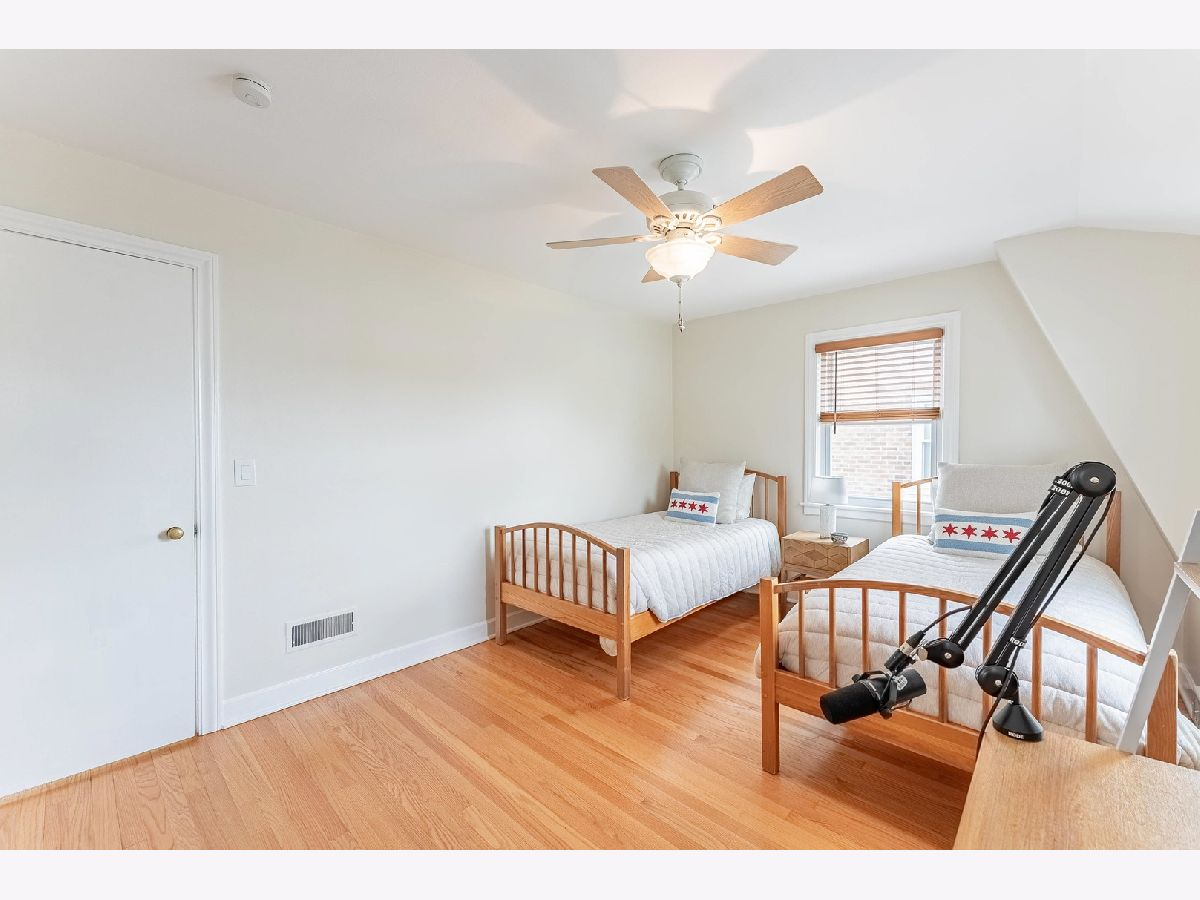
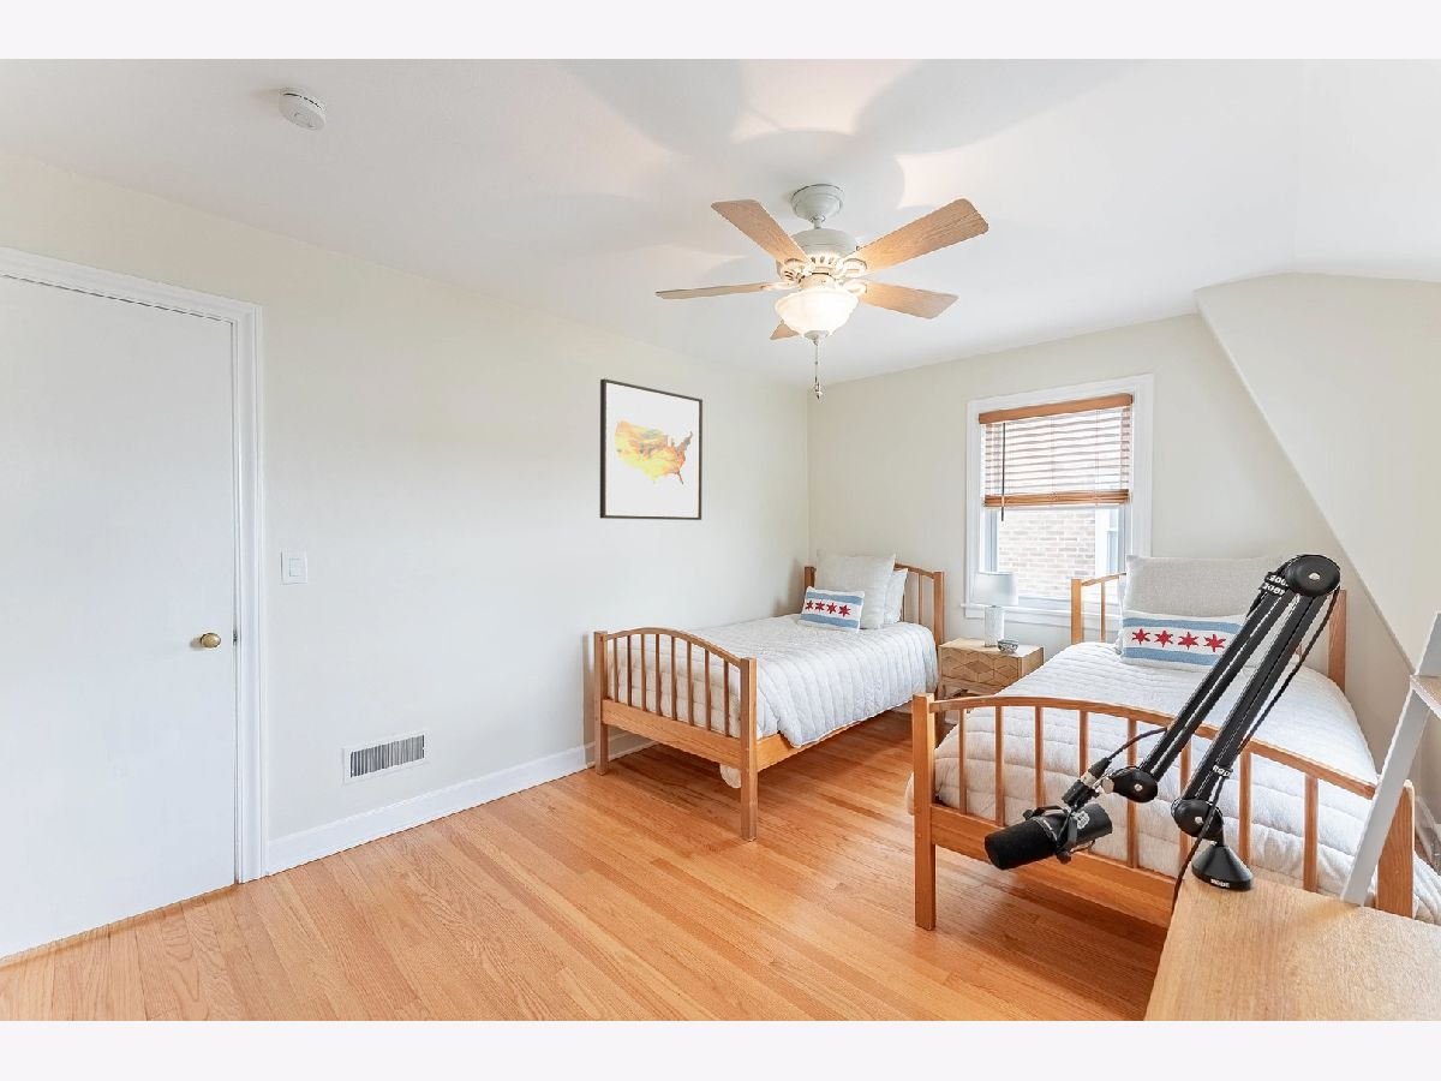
+ wall art (654, 454)
